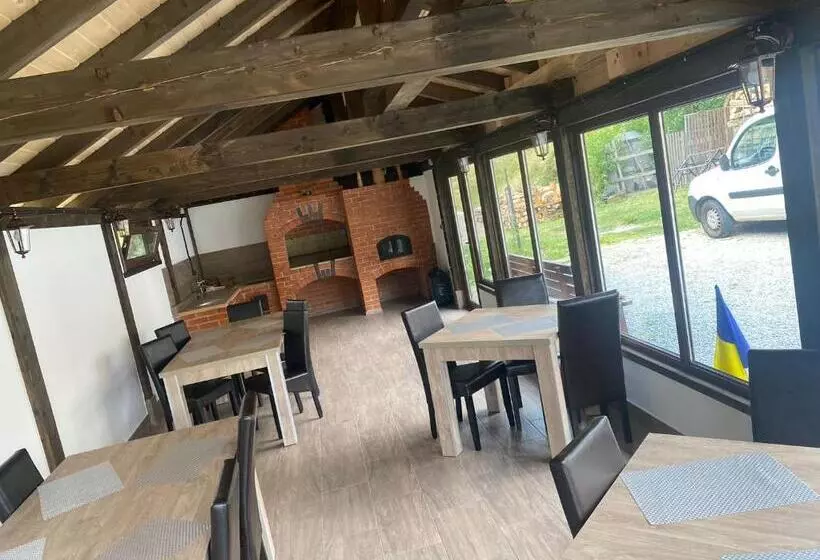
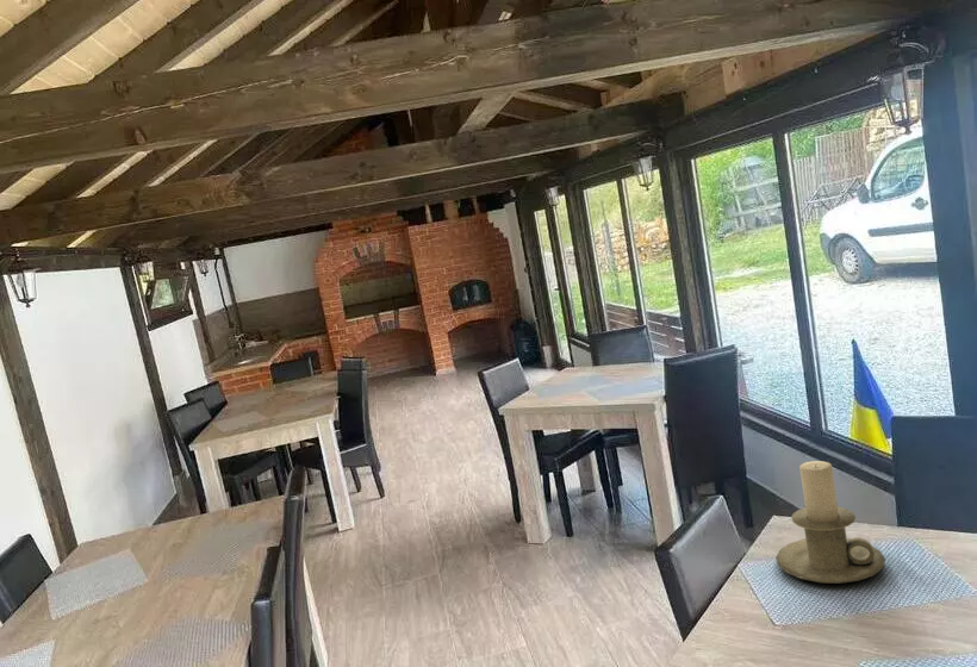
+ candle holder (822, 515)
